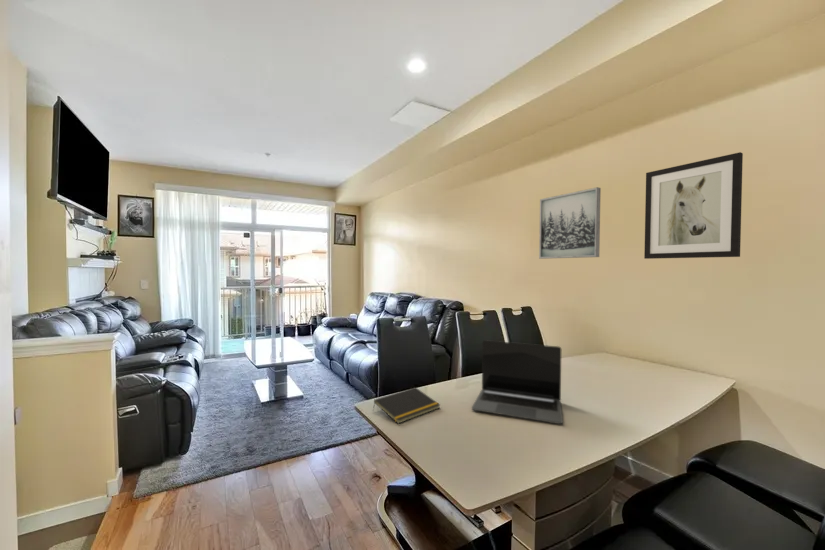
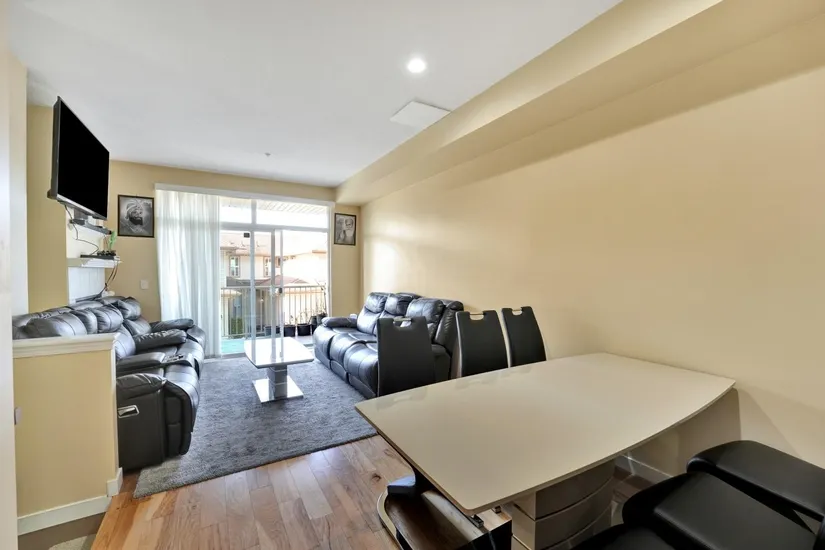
- wall art (567, 226)
- laptop (517, 377)
- wall art (688, 211)
- notepad (407, 403)
